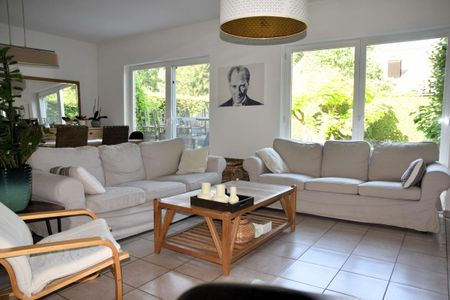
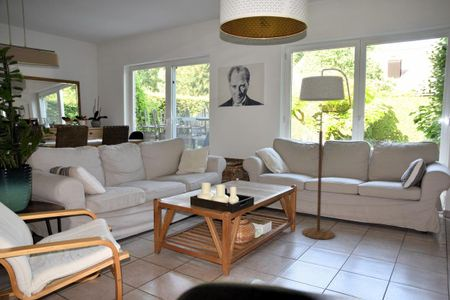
+ floor lamp (321, 153)
